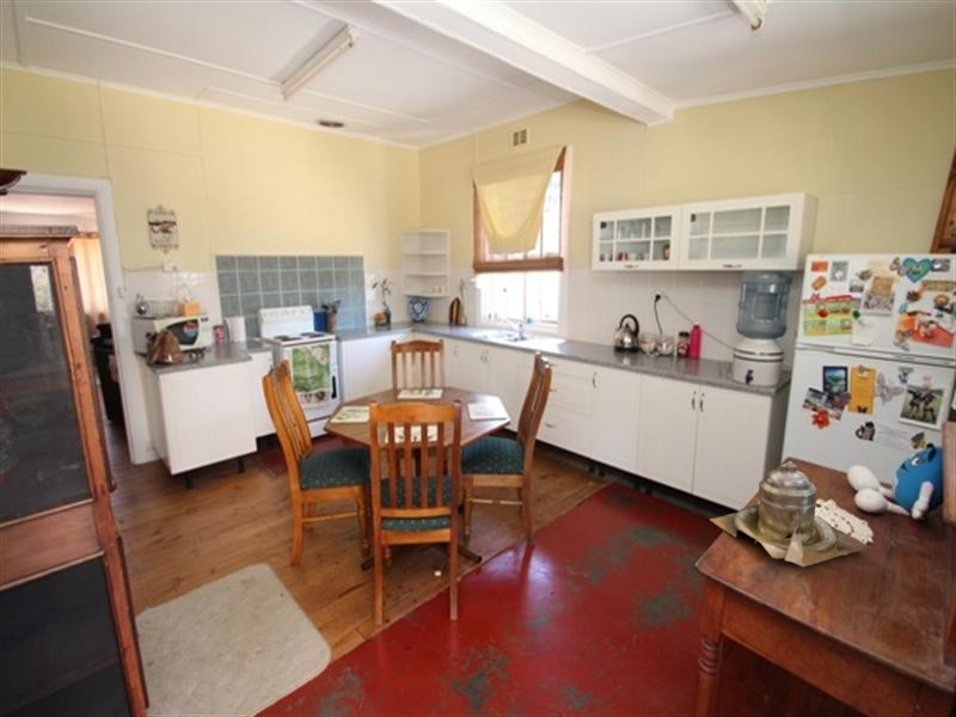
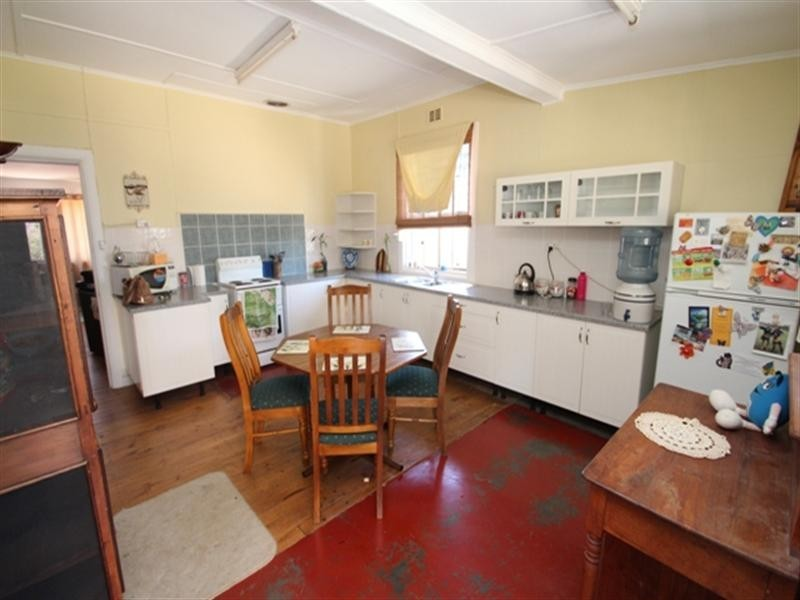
- teapot (788, 497)
